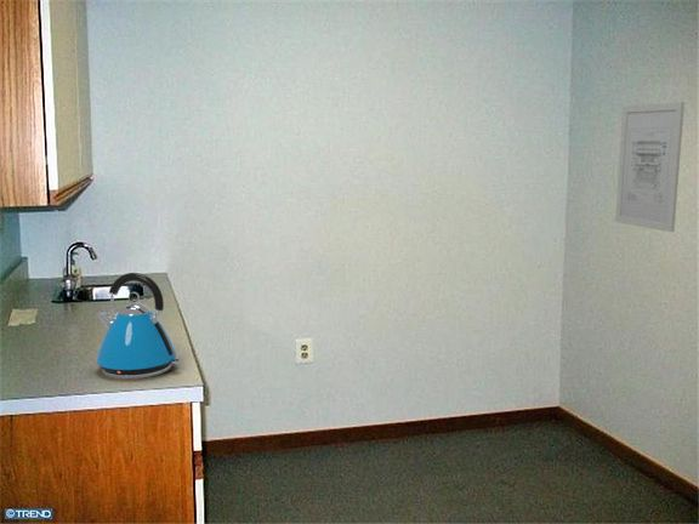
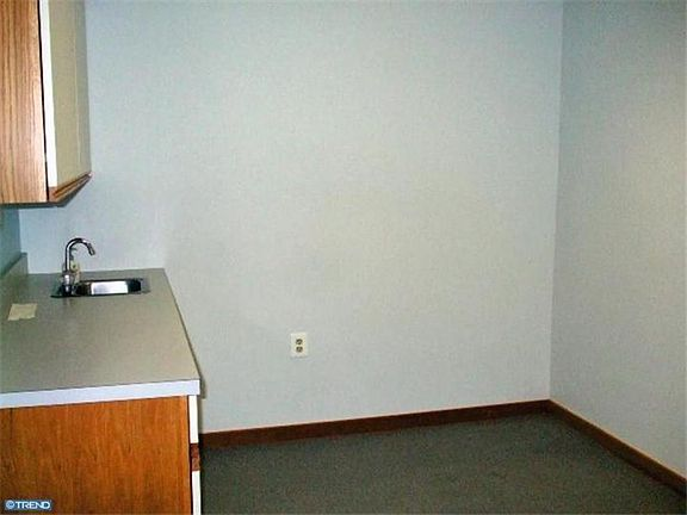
- kettle (137, 320)
- wall art (647, 166)
